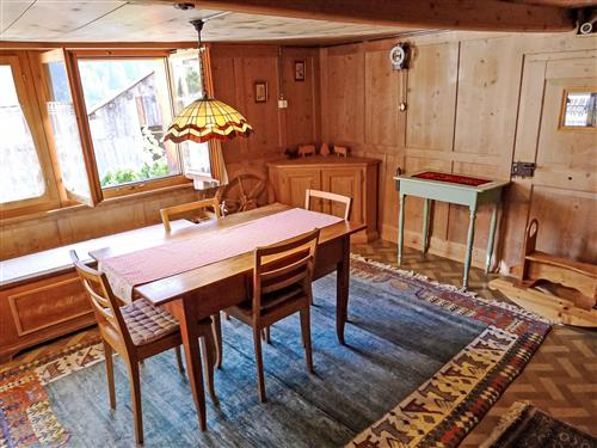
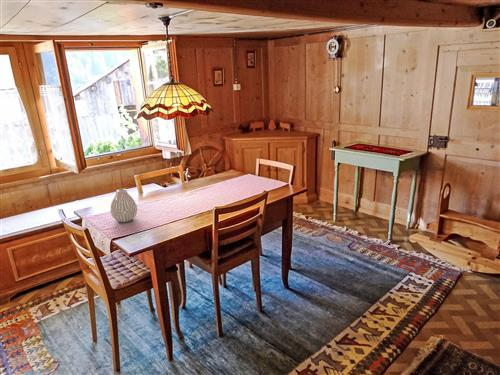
+ vase (123, 205)
